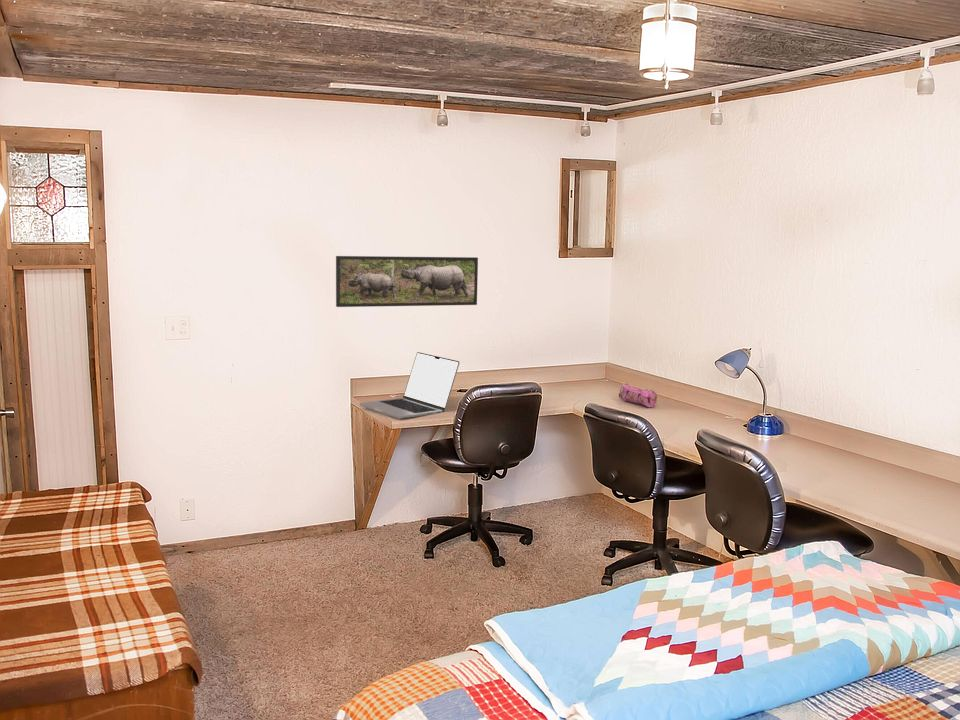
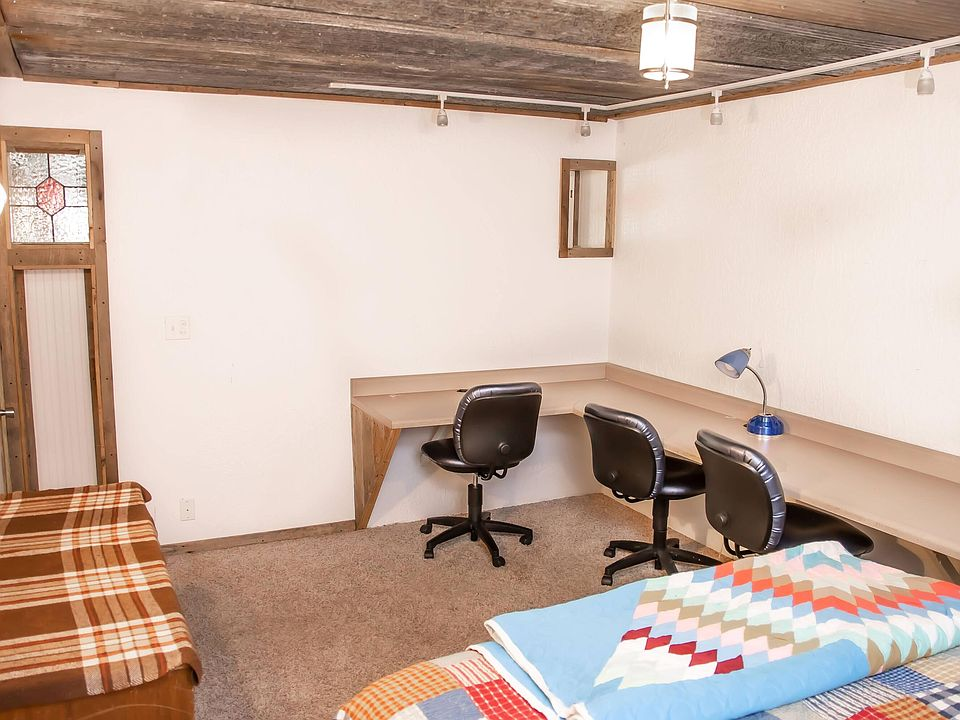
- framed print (409, 281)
- pencil case (637, 395)
- laptop (408, 383)
